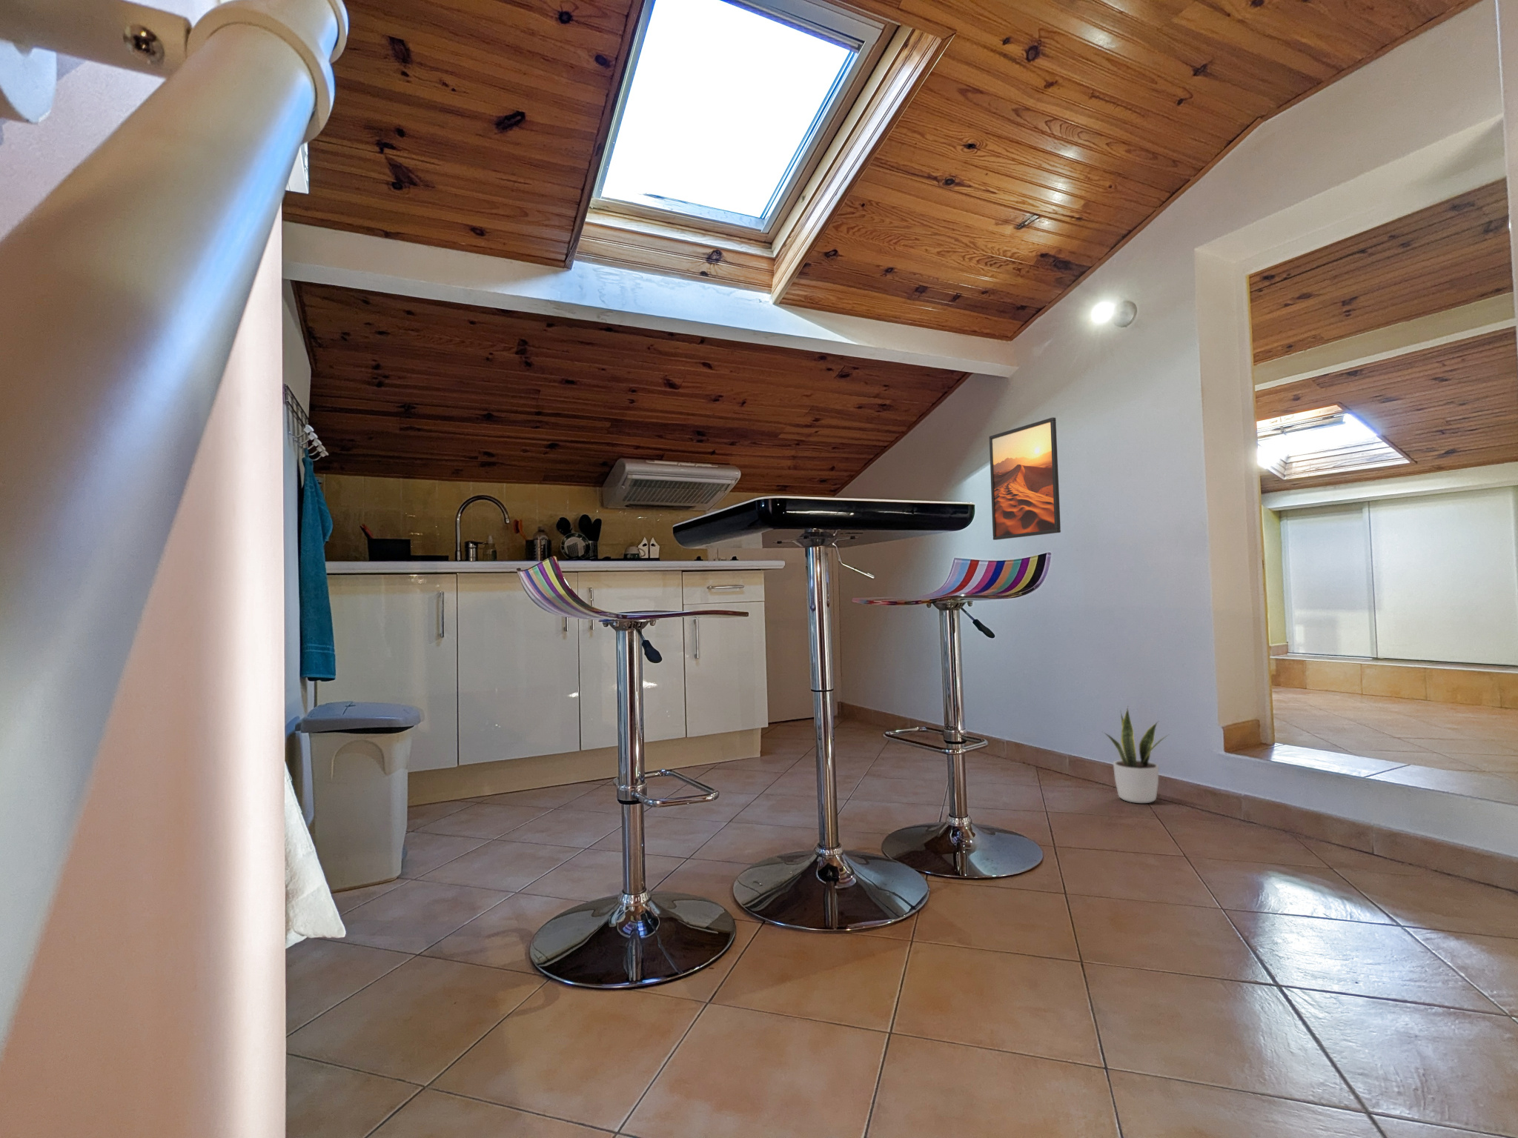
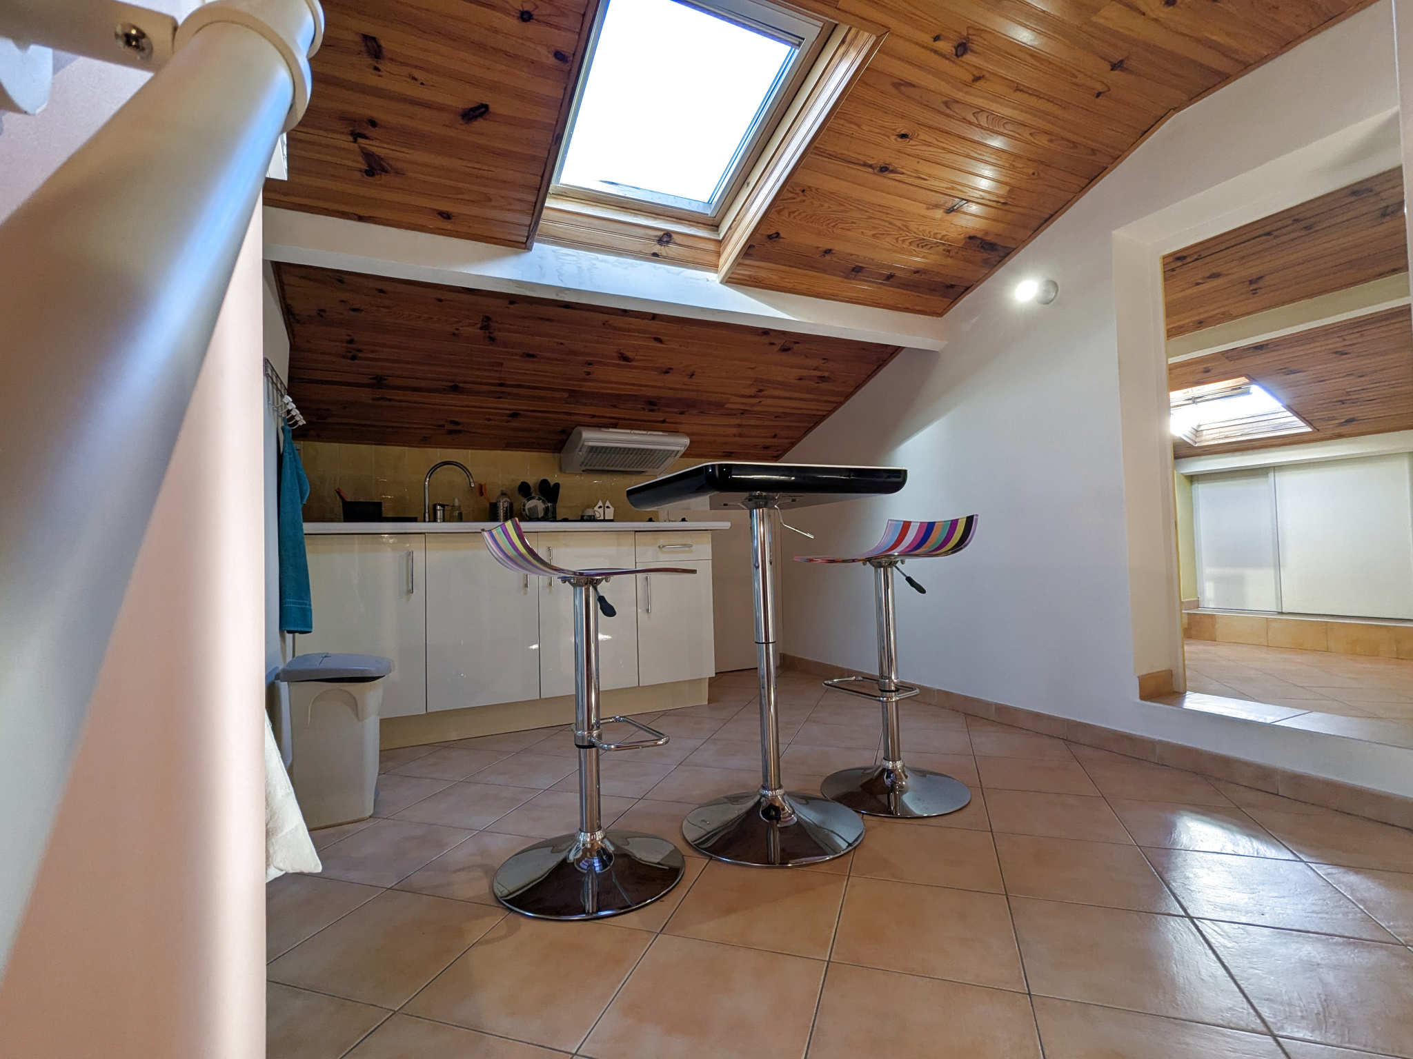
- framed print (1023, 482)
- potted plant (1136, 753)
